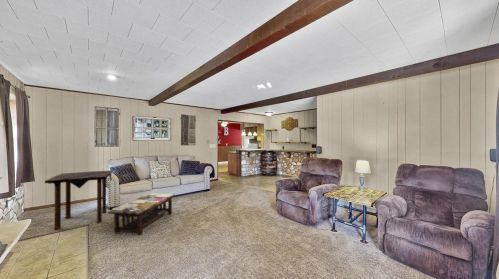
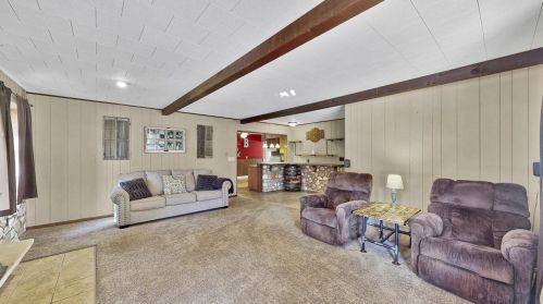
- side table (79, 188)
- coffee table (145, 210)
